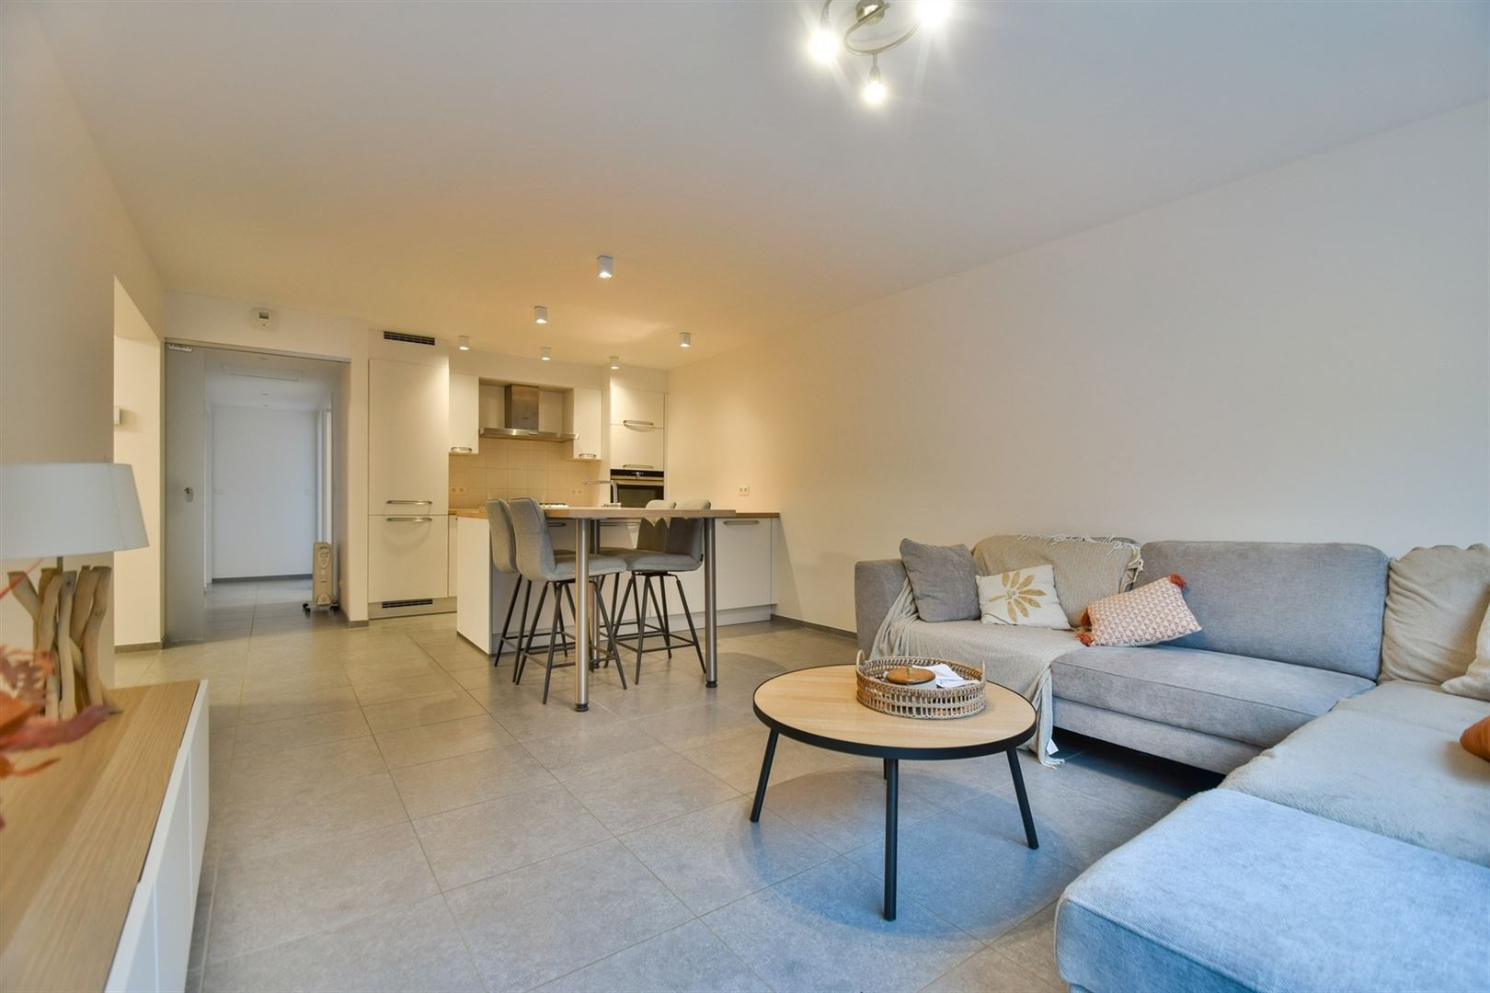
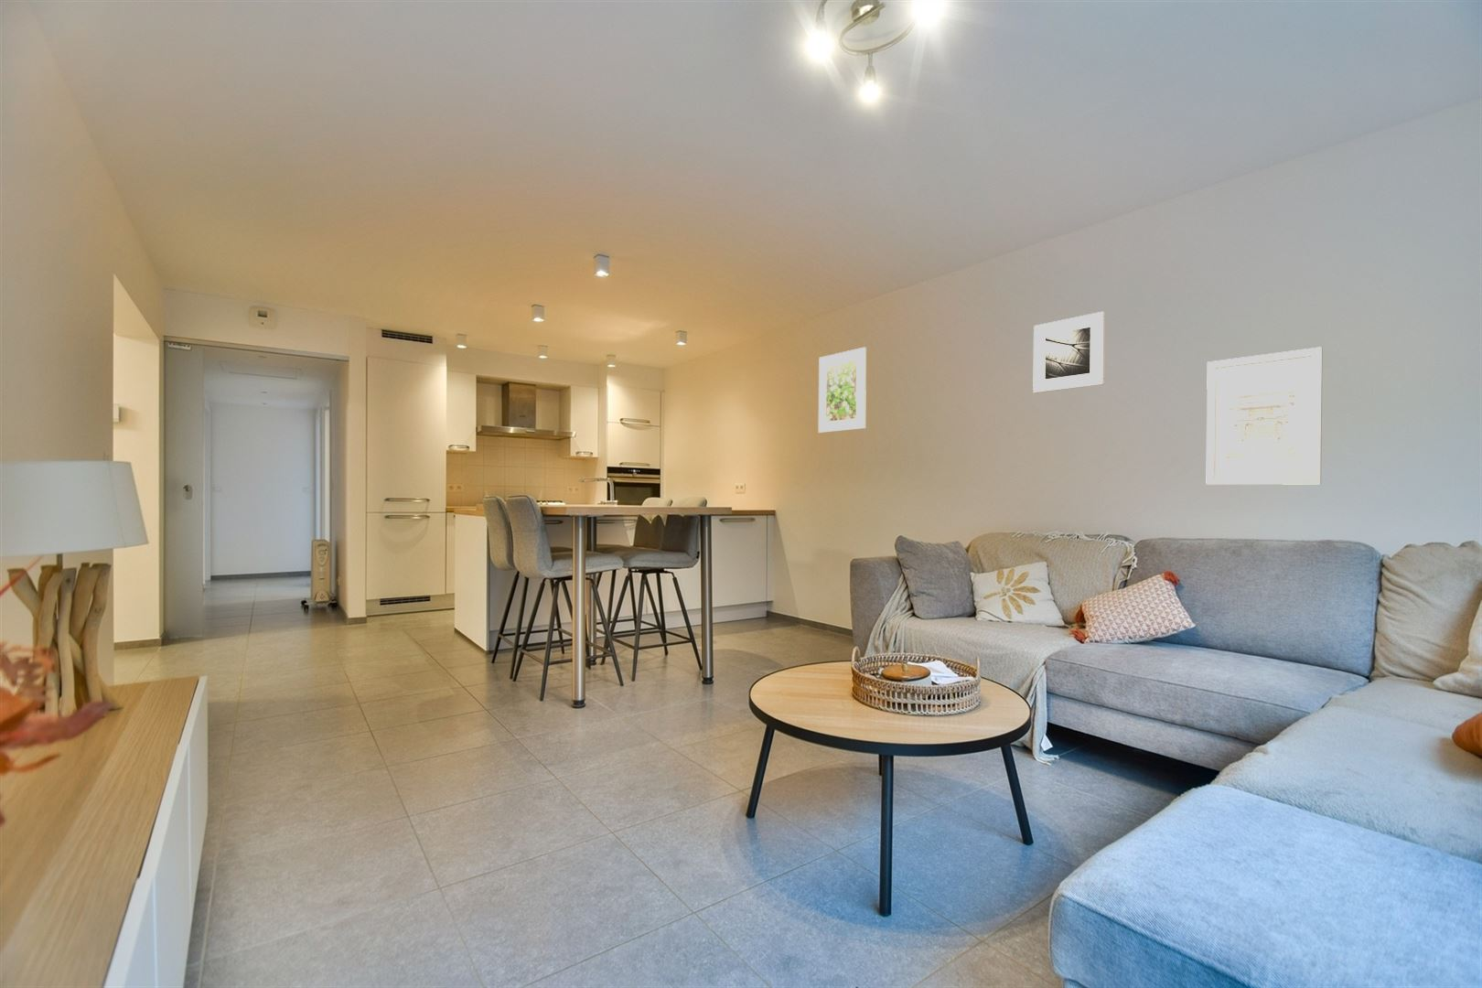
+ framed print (1067, 353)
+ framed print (840, 391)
+ wall art (1260, 419)
